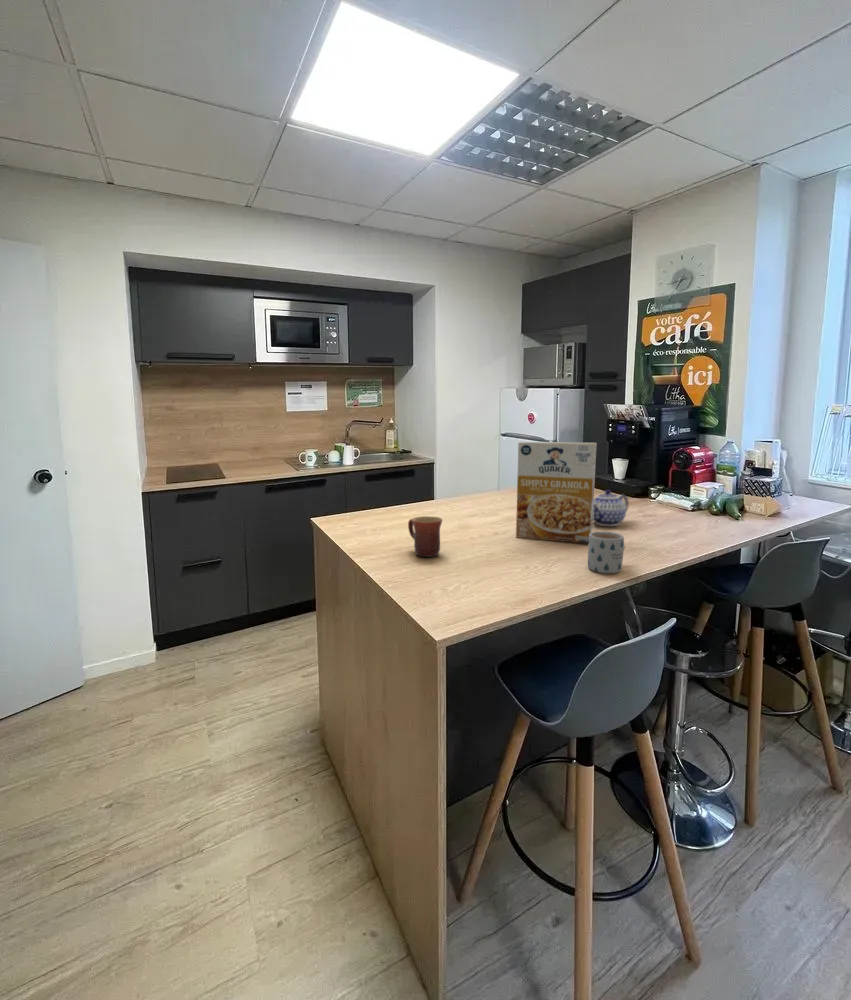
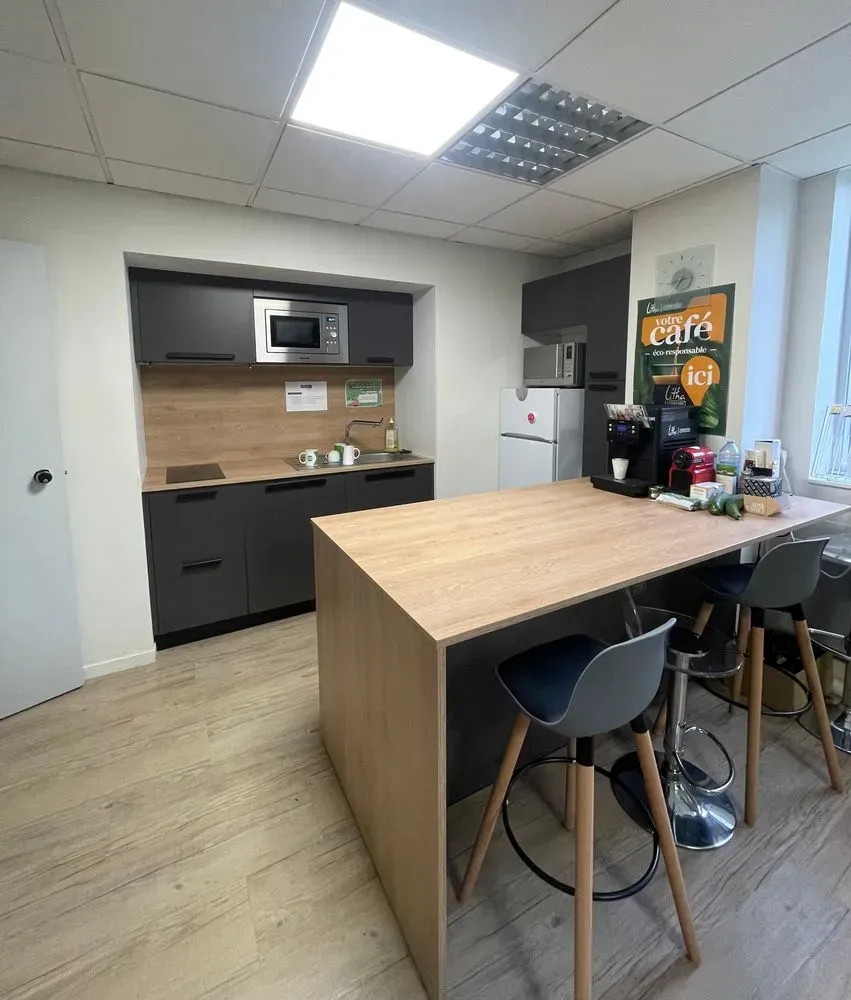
- cereal box (555, 491)
- mug (423, 535)
- mug (609, 551)
- teapot (607, 506)
